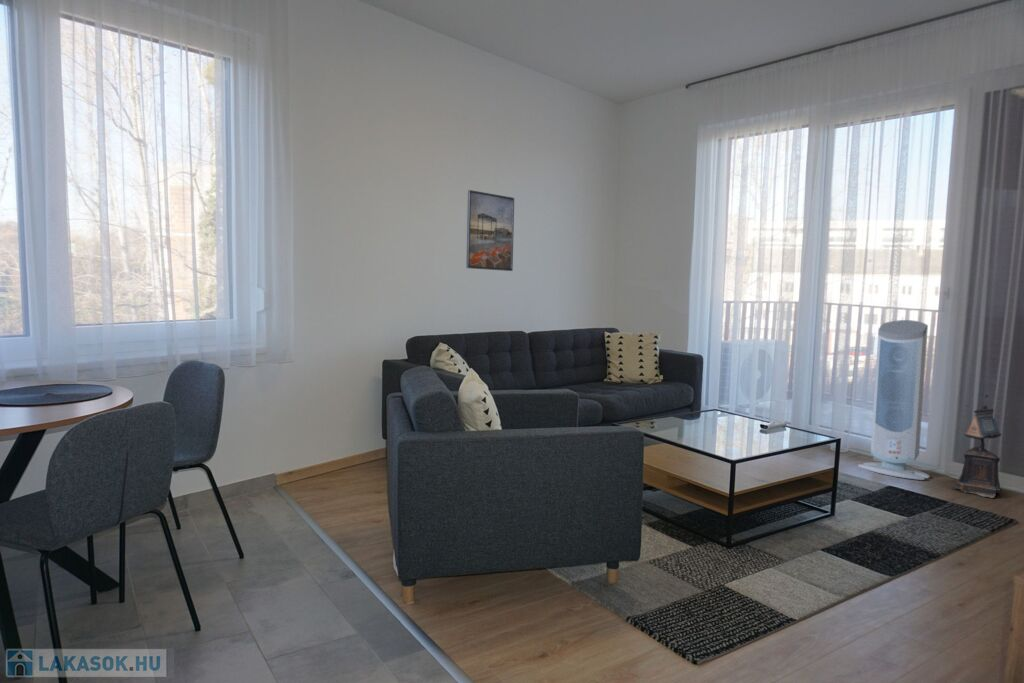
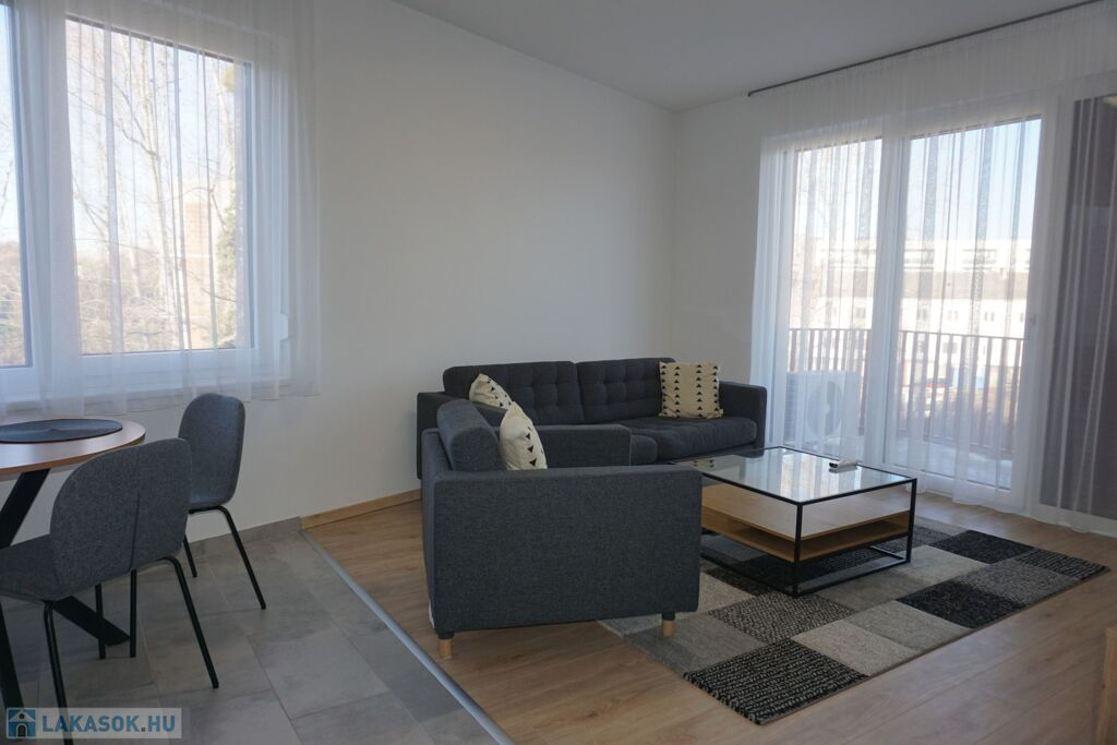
- lectern (981, 443)
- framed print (491, 232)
- air purifier (898, 396)
